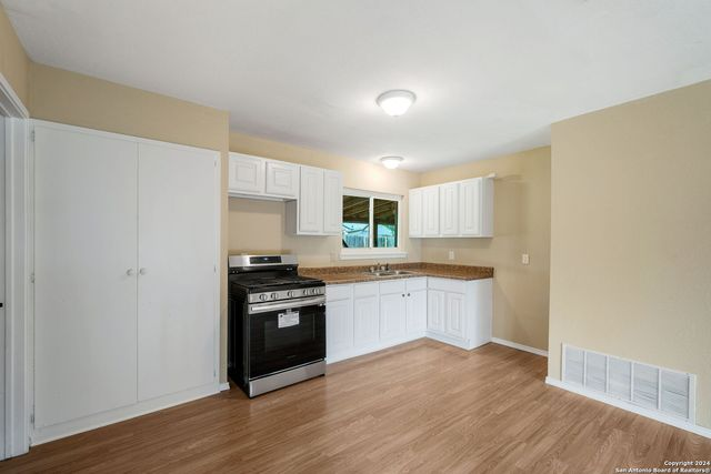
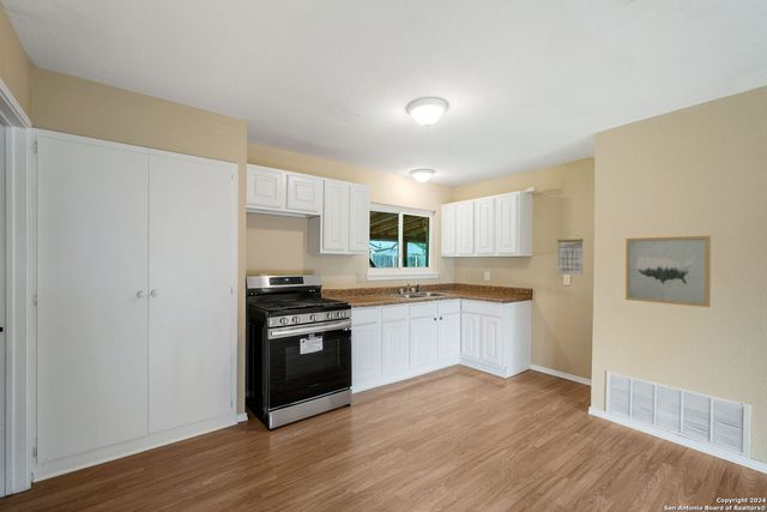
+ calendar (569, 252)
+ wall art (665, 270)
